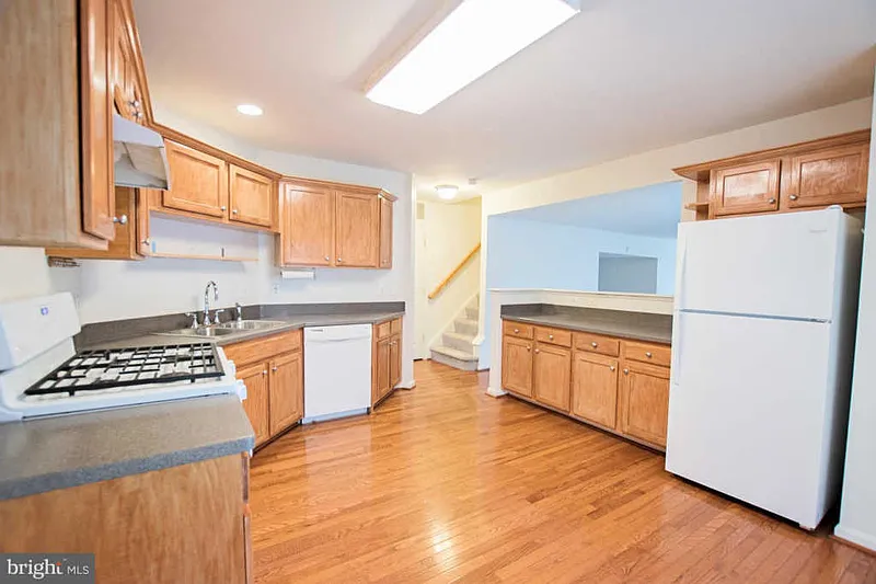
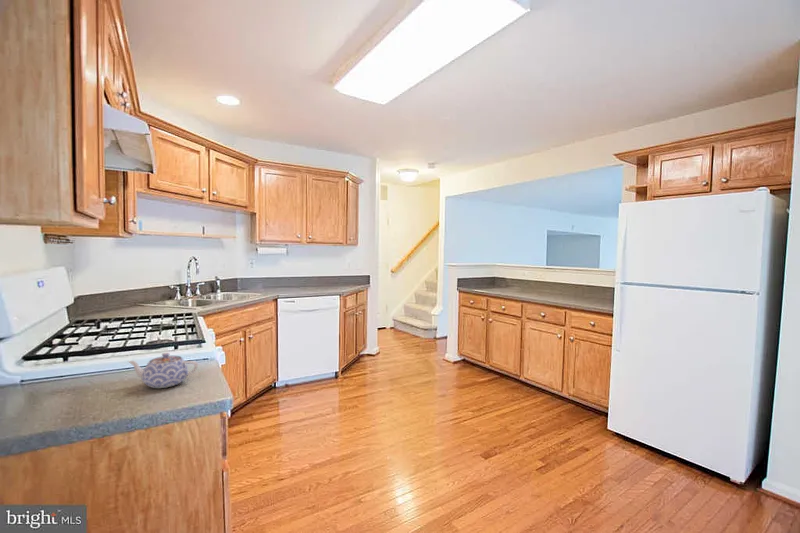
+ teapot (163, 368)
